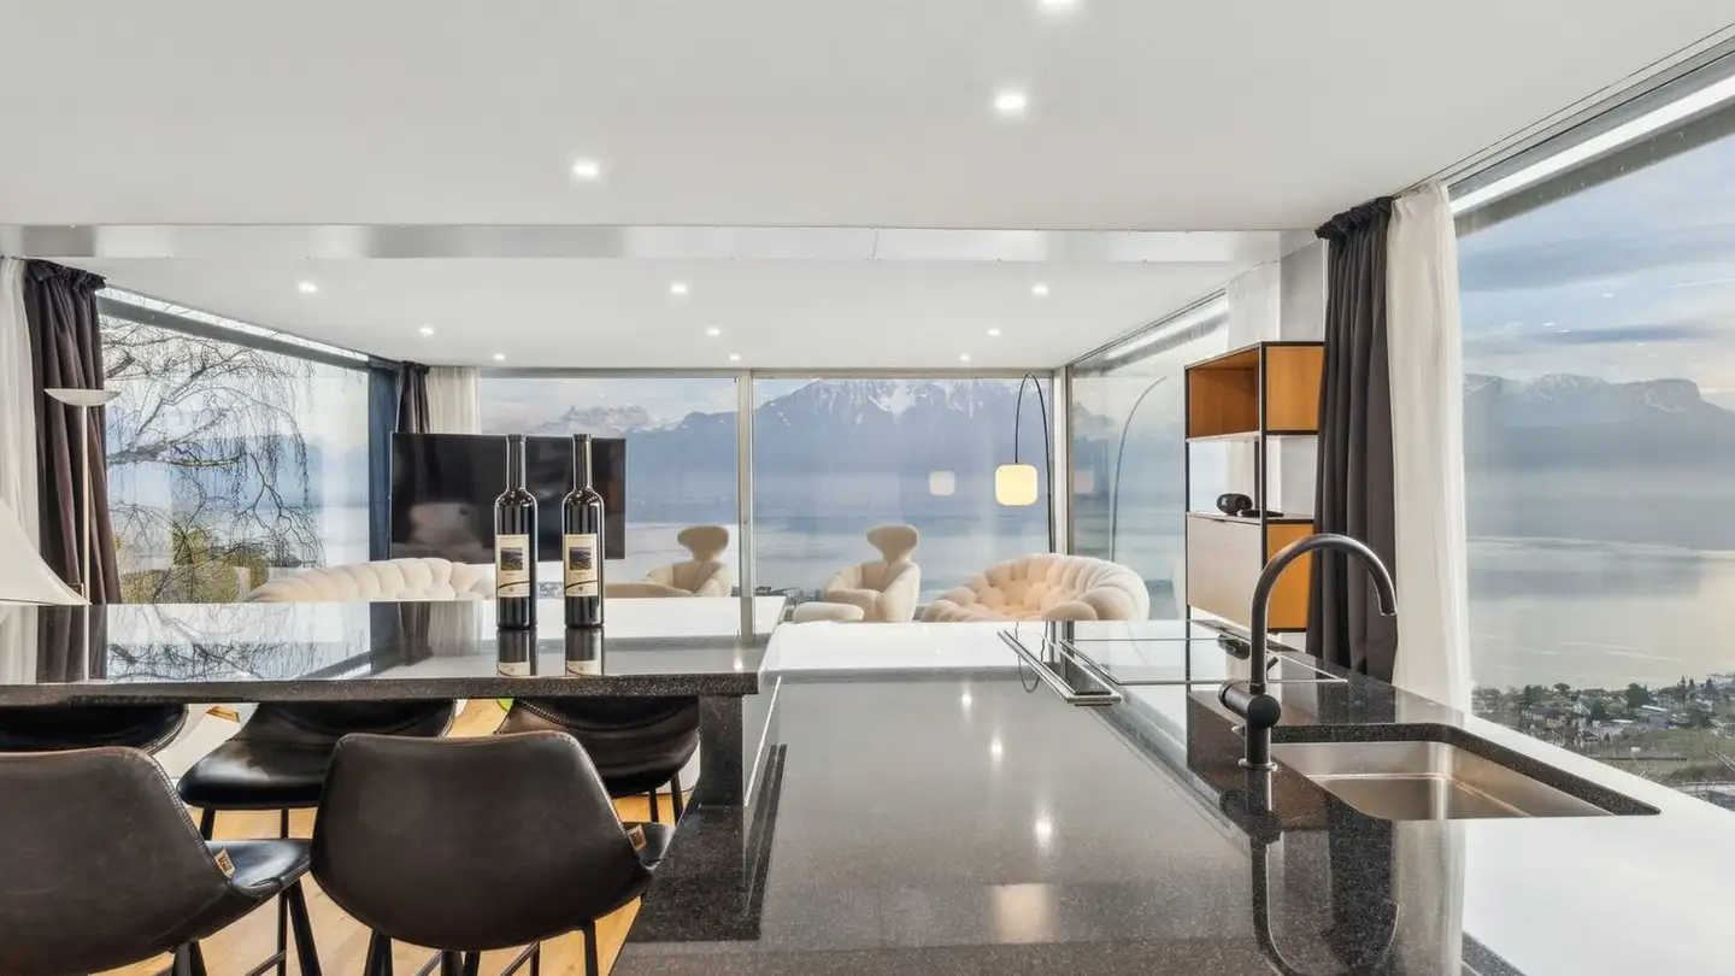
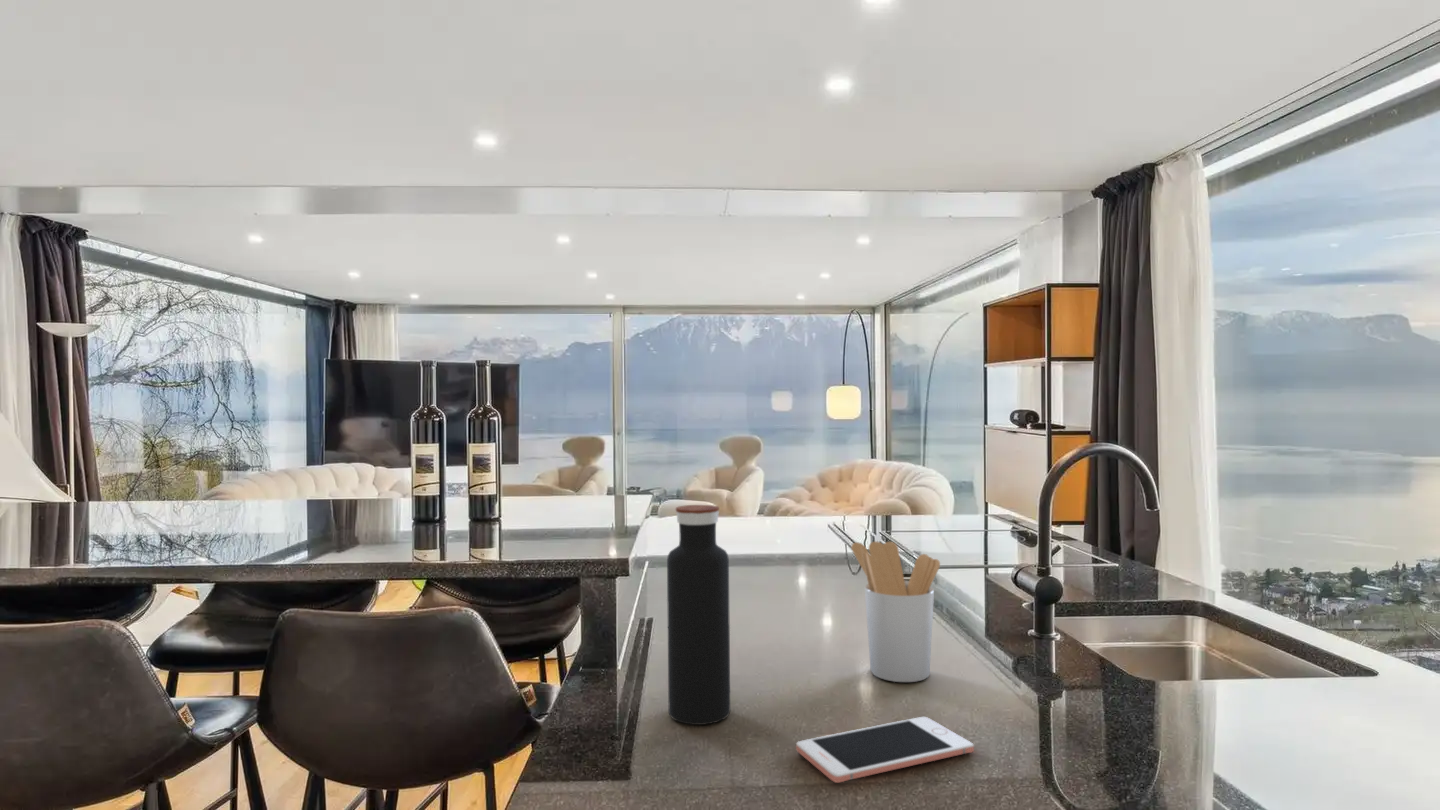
+ water bottle (698, 610)
+ utensil holder (890, 605)
+ cell phone (884, 747)
